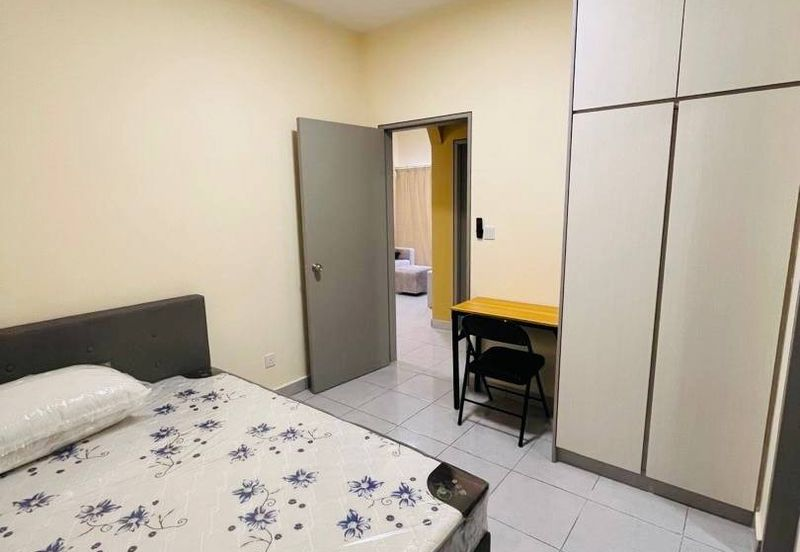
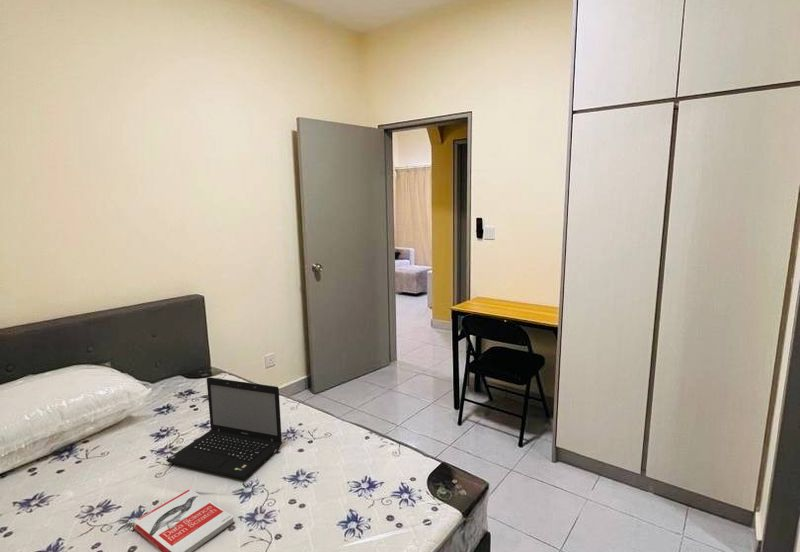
+ book (183, 522)
+ laptop (224, 424)
